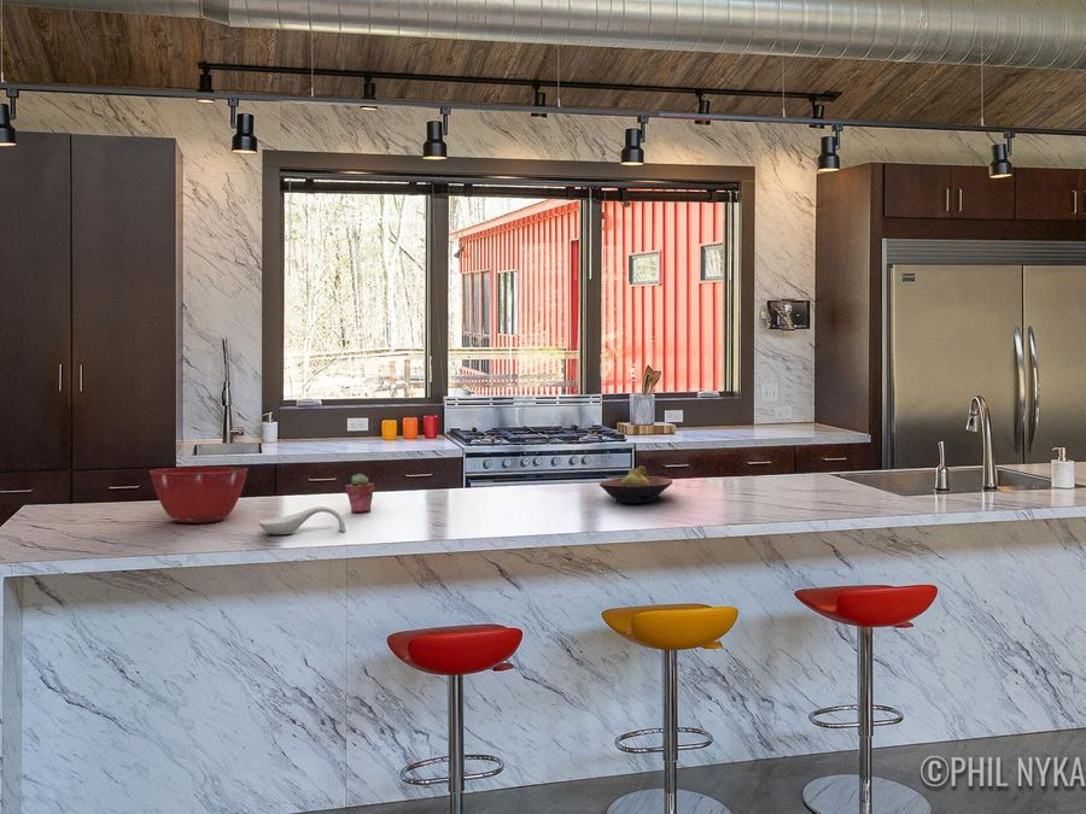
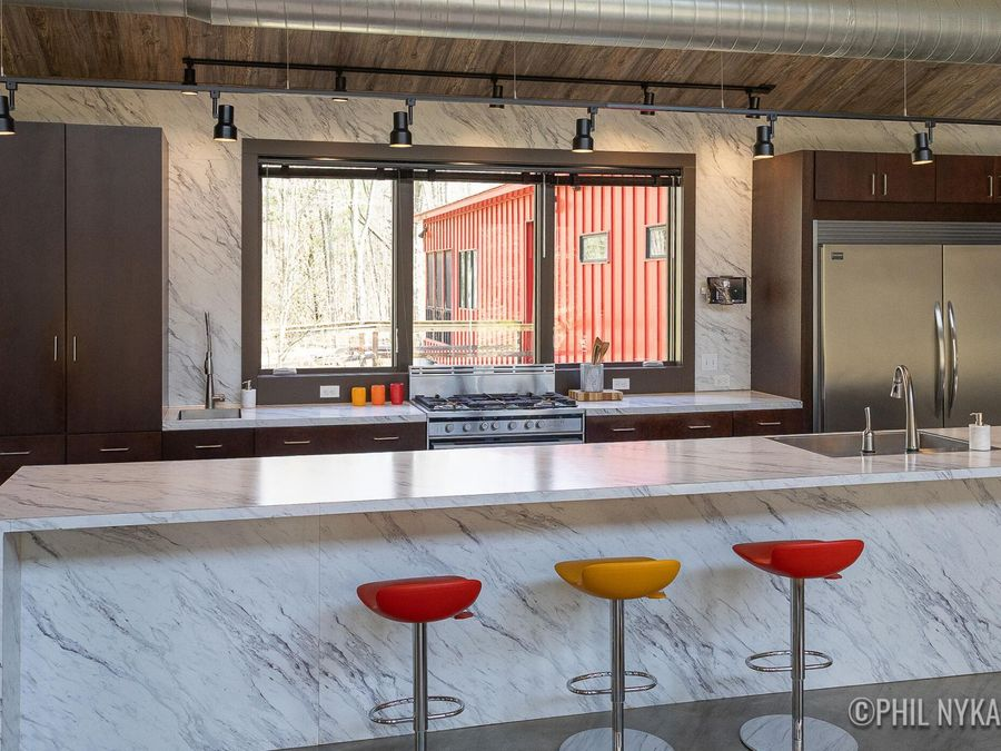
- mixing bowl (199, 494)
- fruit bowl (636, 482)
- spoon rest (302, 520)
- potted succulent (360, 492)
